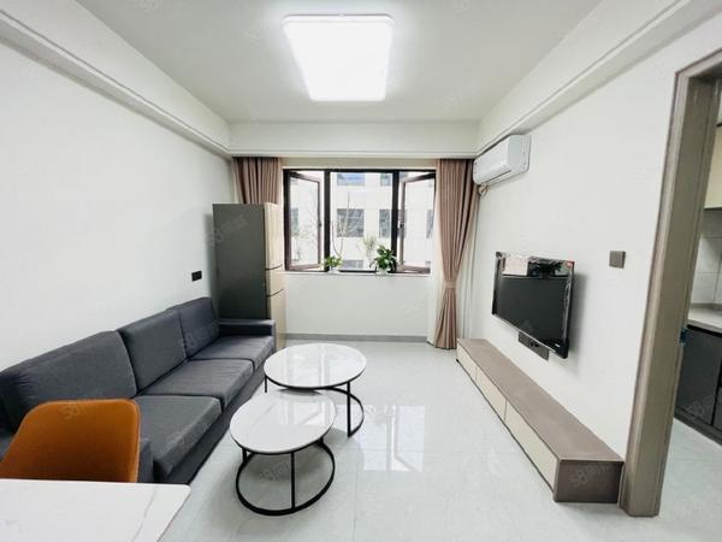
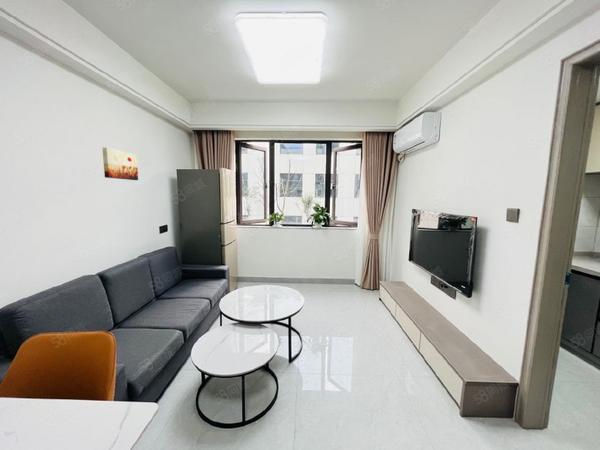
+ wall art (121, 165)
